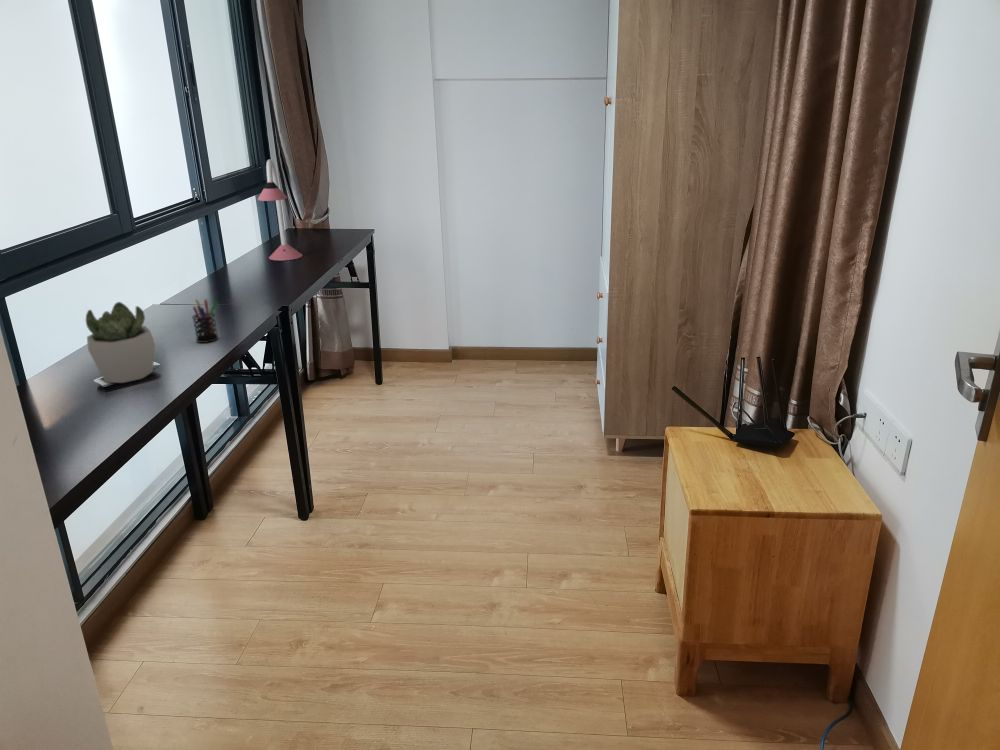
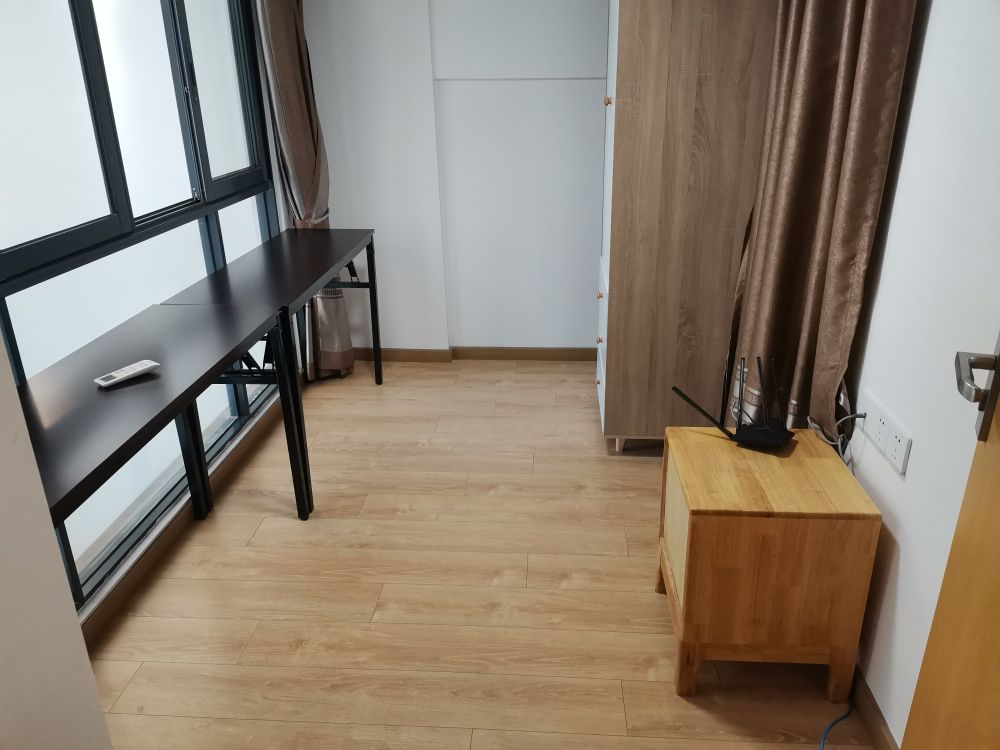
- pen holder (206, 318)
- succulent plant (120, 341)
- desk lamp (277, 210)
